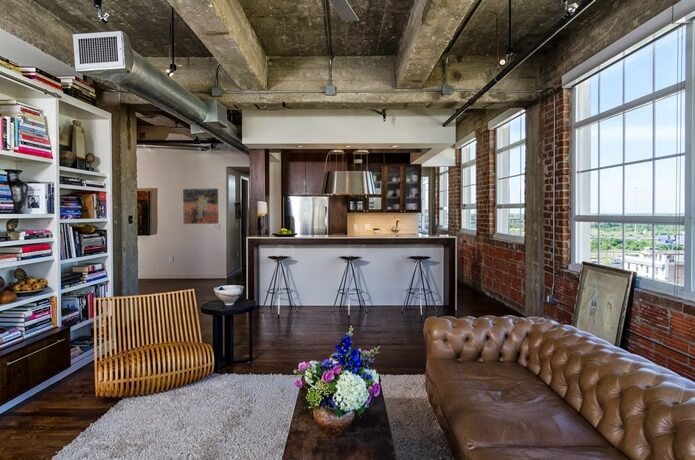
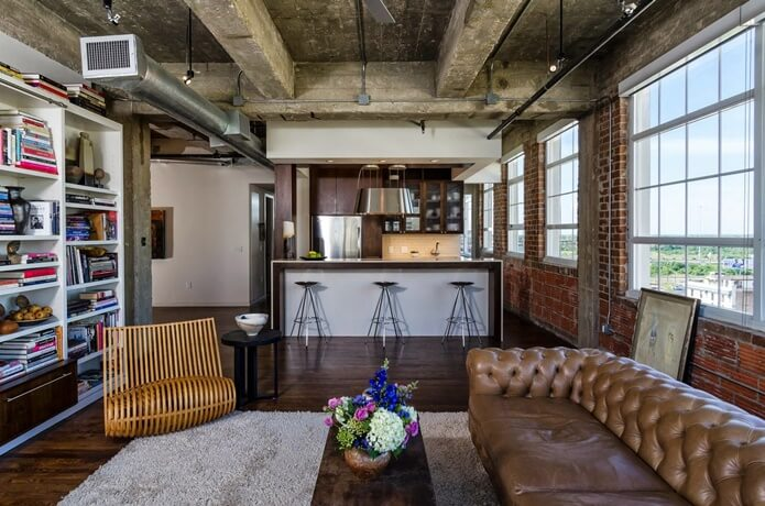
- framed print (201, 206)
